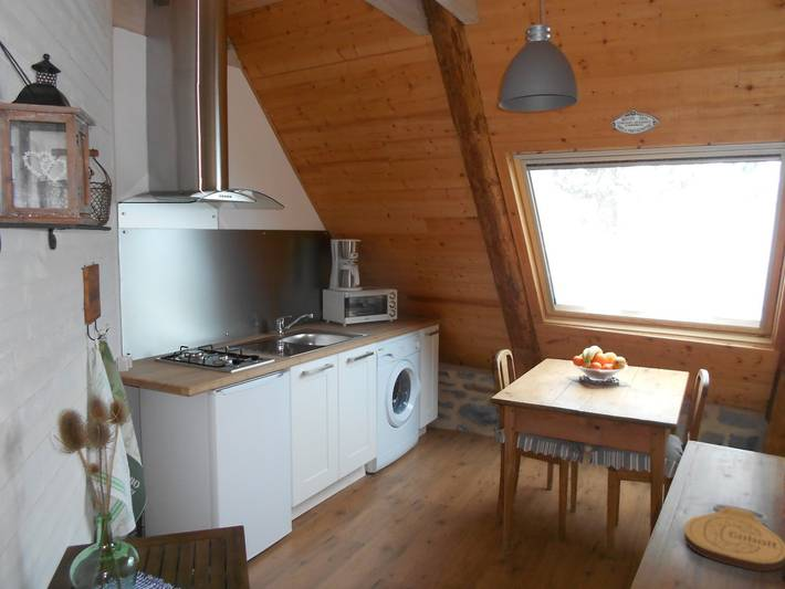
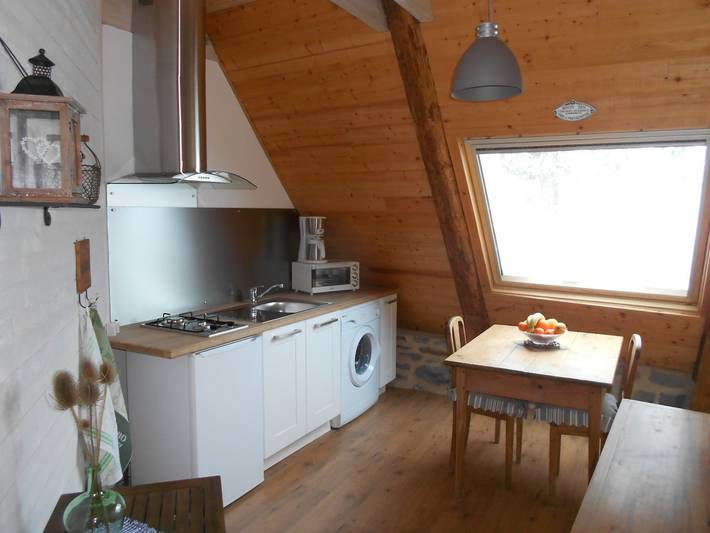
- key chain (736, 526)
